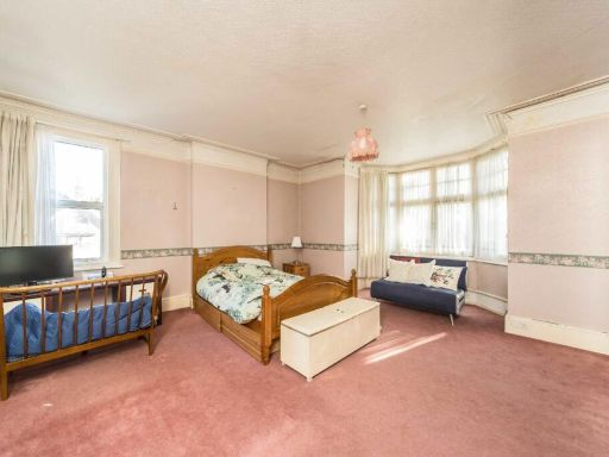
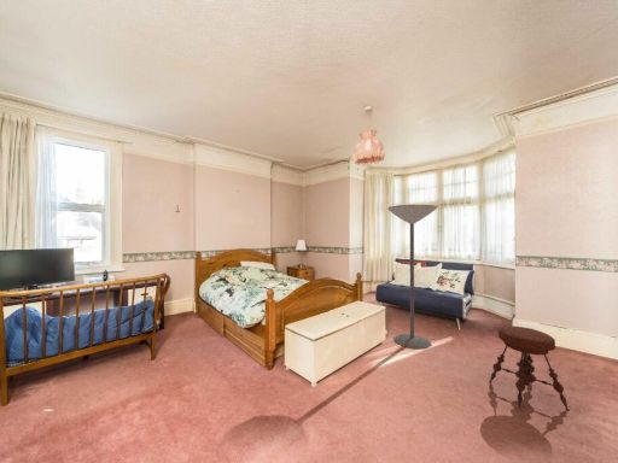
+ floor lamp (412, 274)
+ stool (525, 363)
